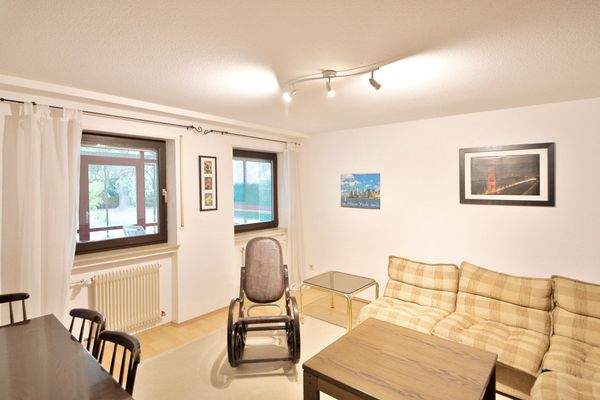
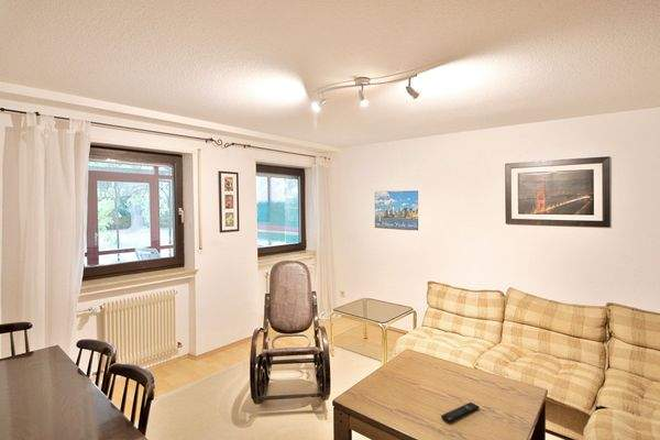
+ remote control (460, 411)
